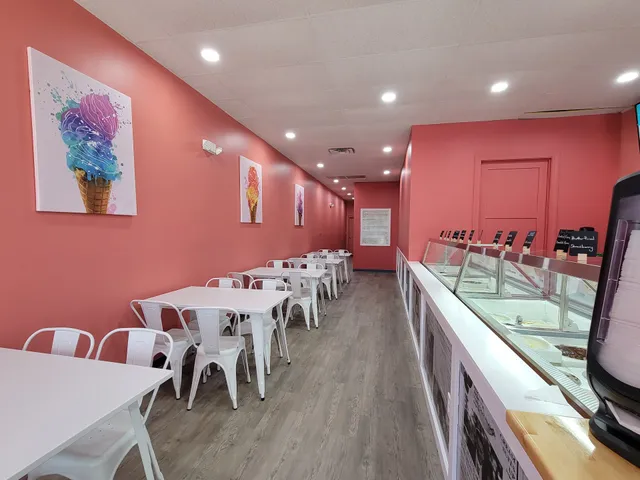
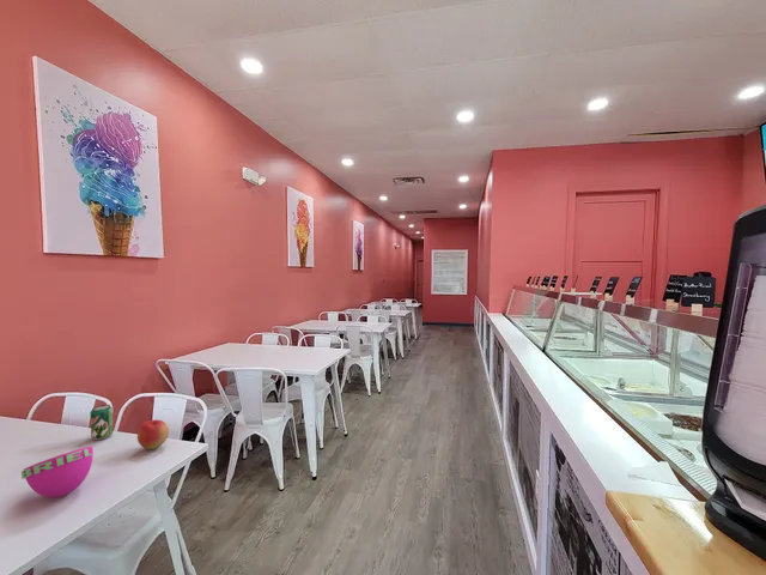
+ beverage can (102, 422)
+ bowl (59, 468)
+ apple (153, 434)
